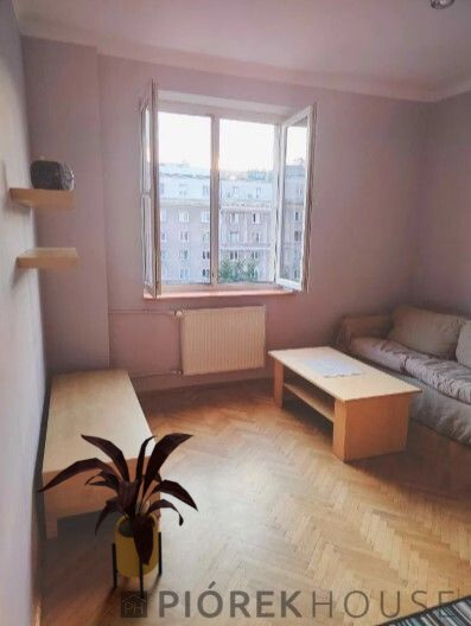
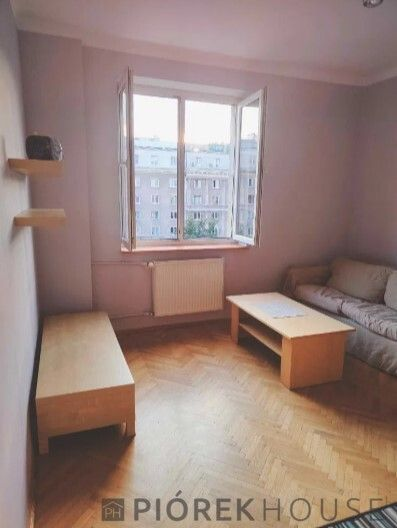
- house plant (129, 517)
